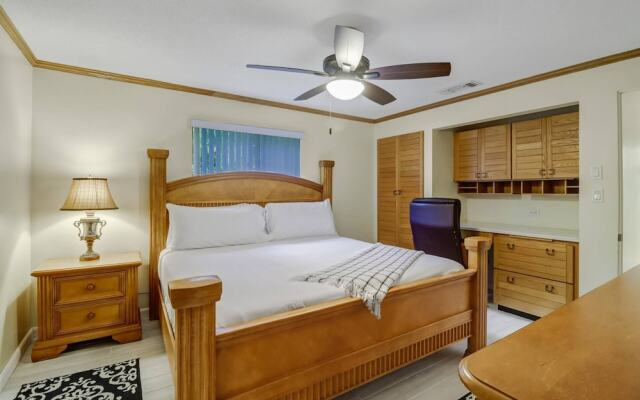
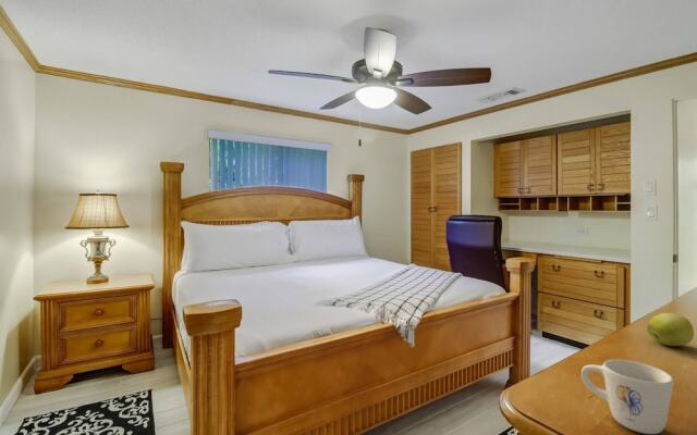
+ mug (623, 393)
+ apple (670, 328)
